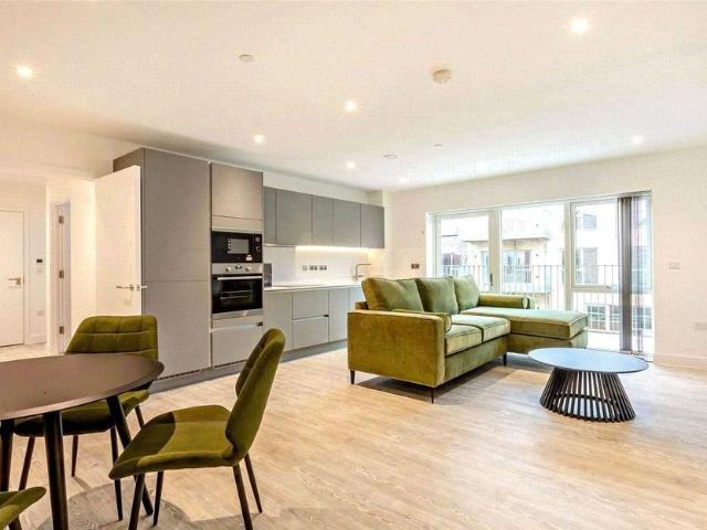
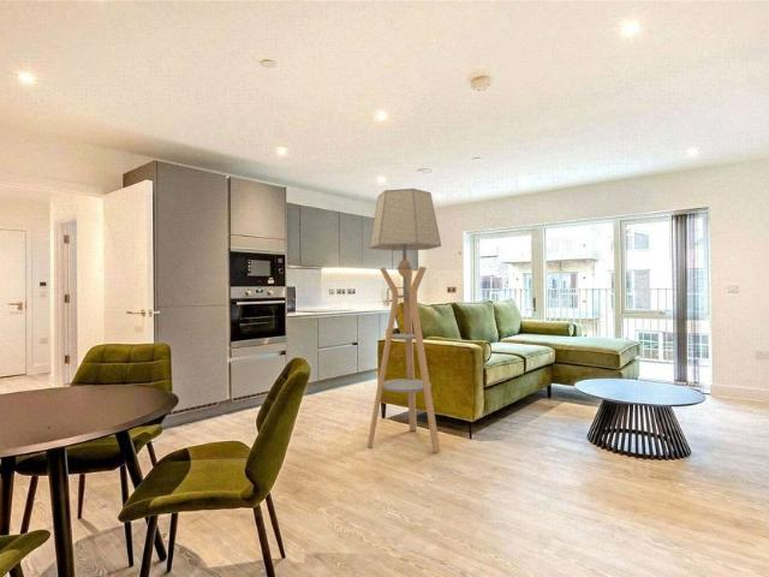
+ floor lamp (407, 317)
